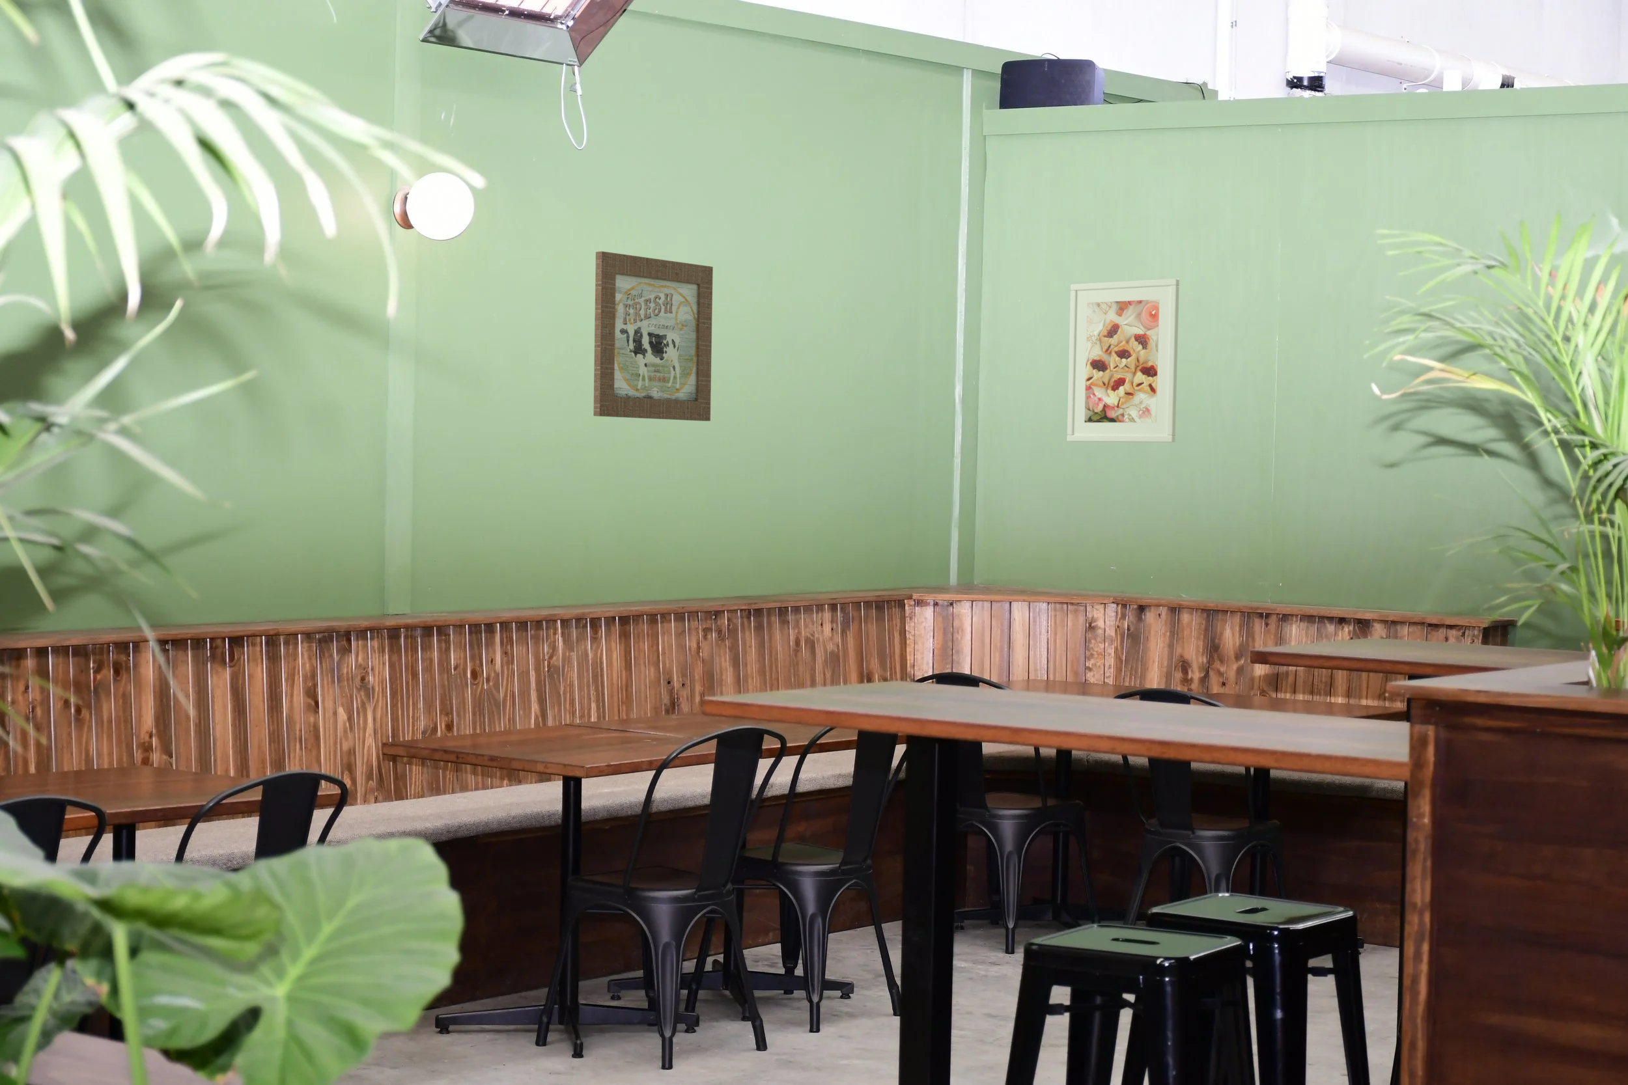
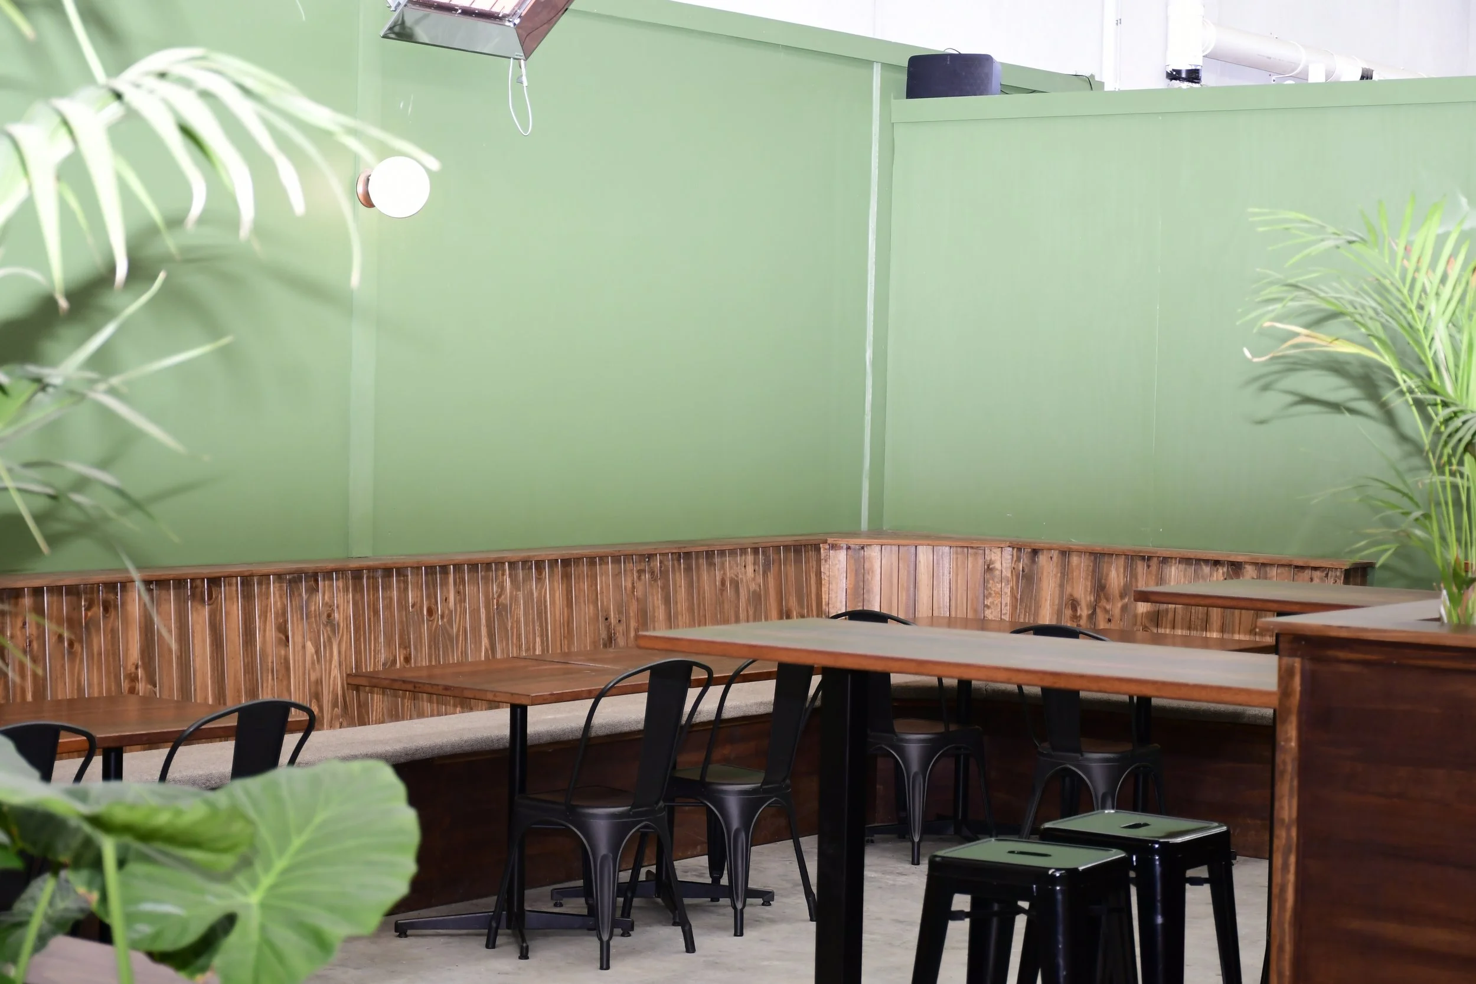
- wall art (654, 339)
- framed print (1122, 362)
